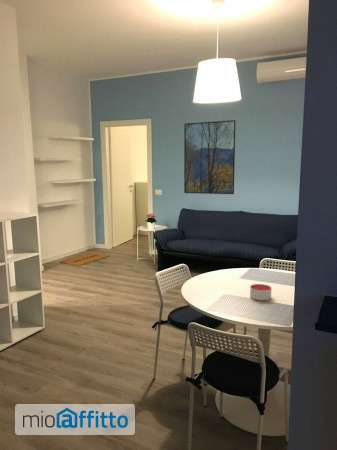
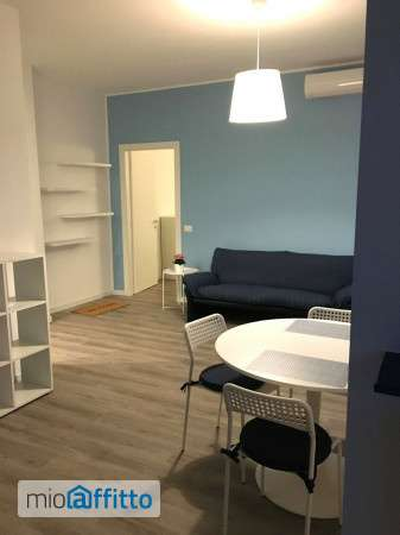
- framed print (208, 158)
- candle (260, 291)
